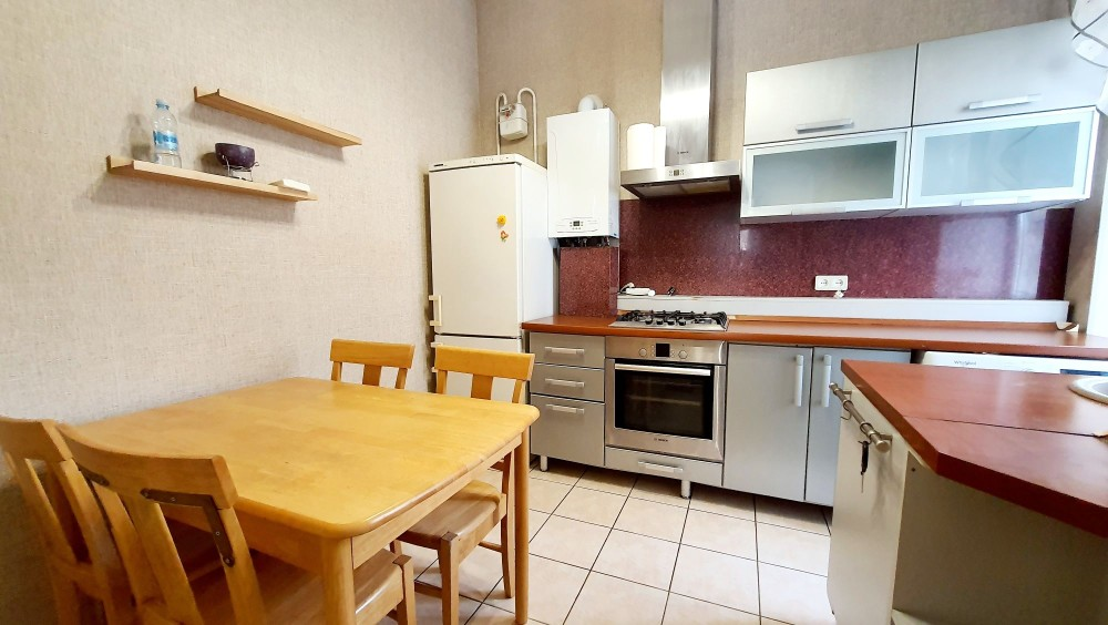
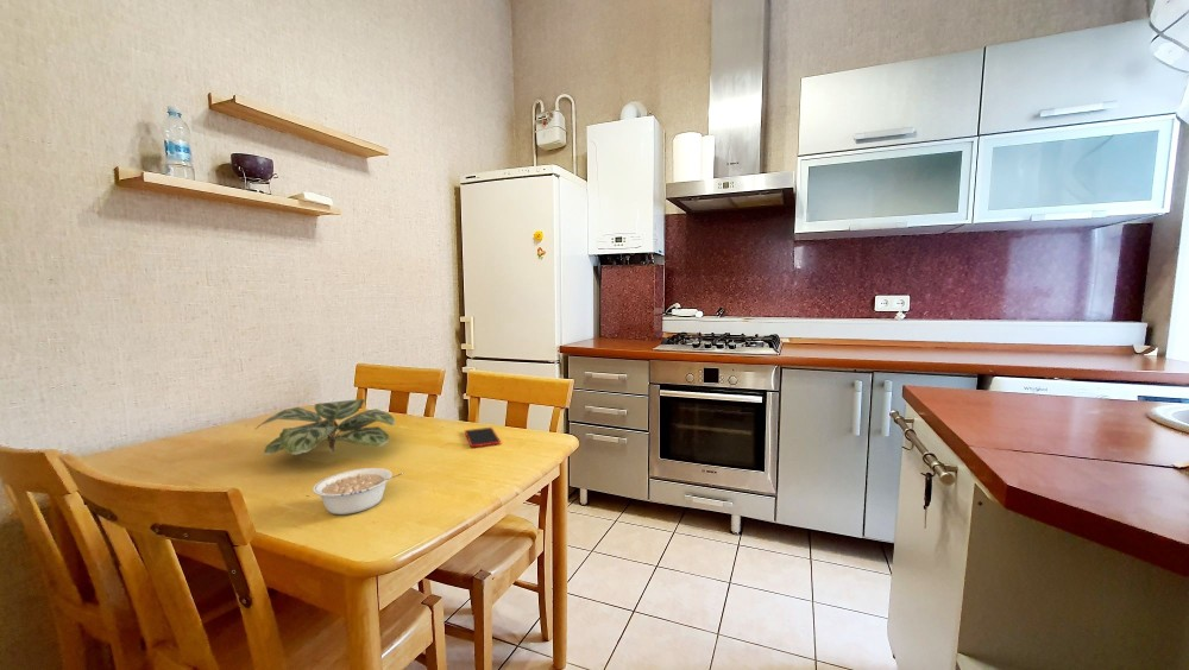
+ plant (332, 431)
+ smartphone (482, 436)
+ legume (357, 488)
